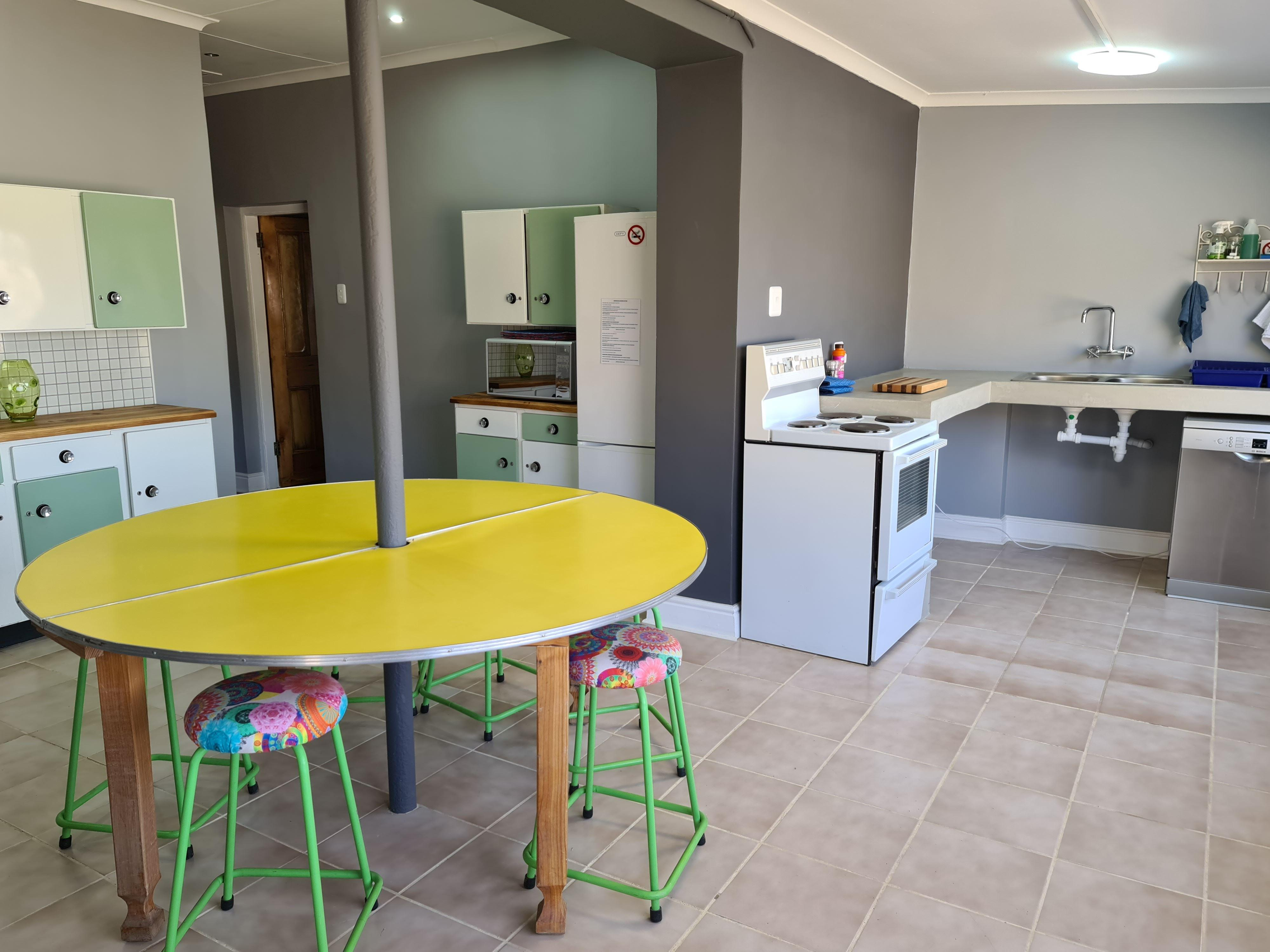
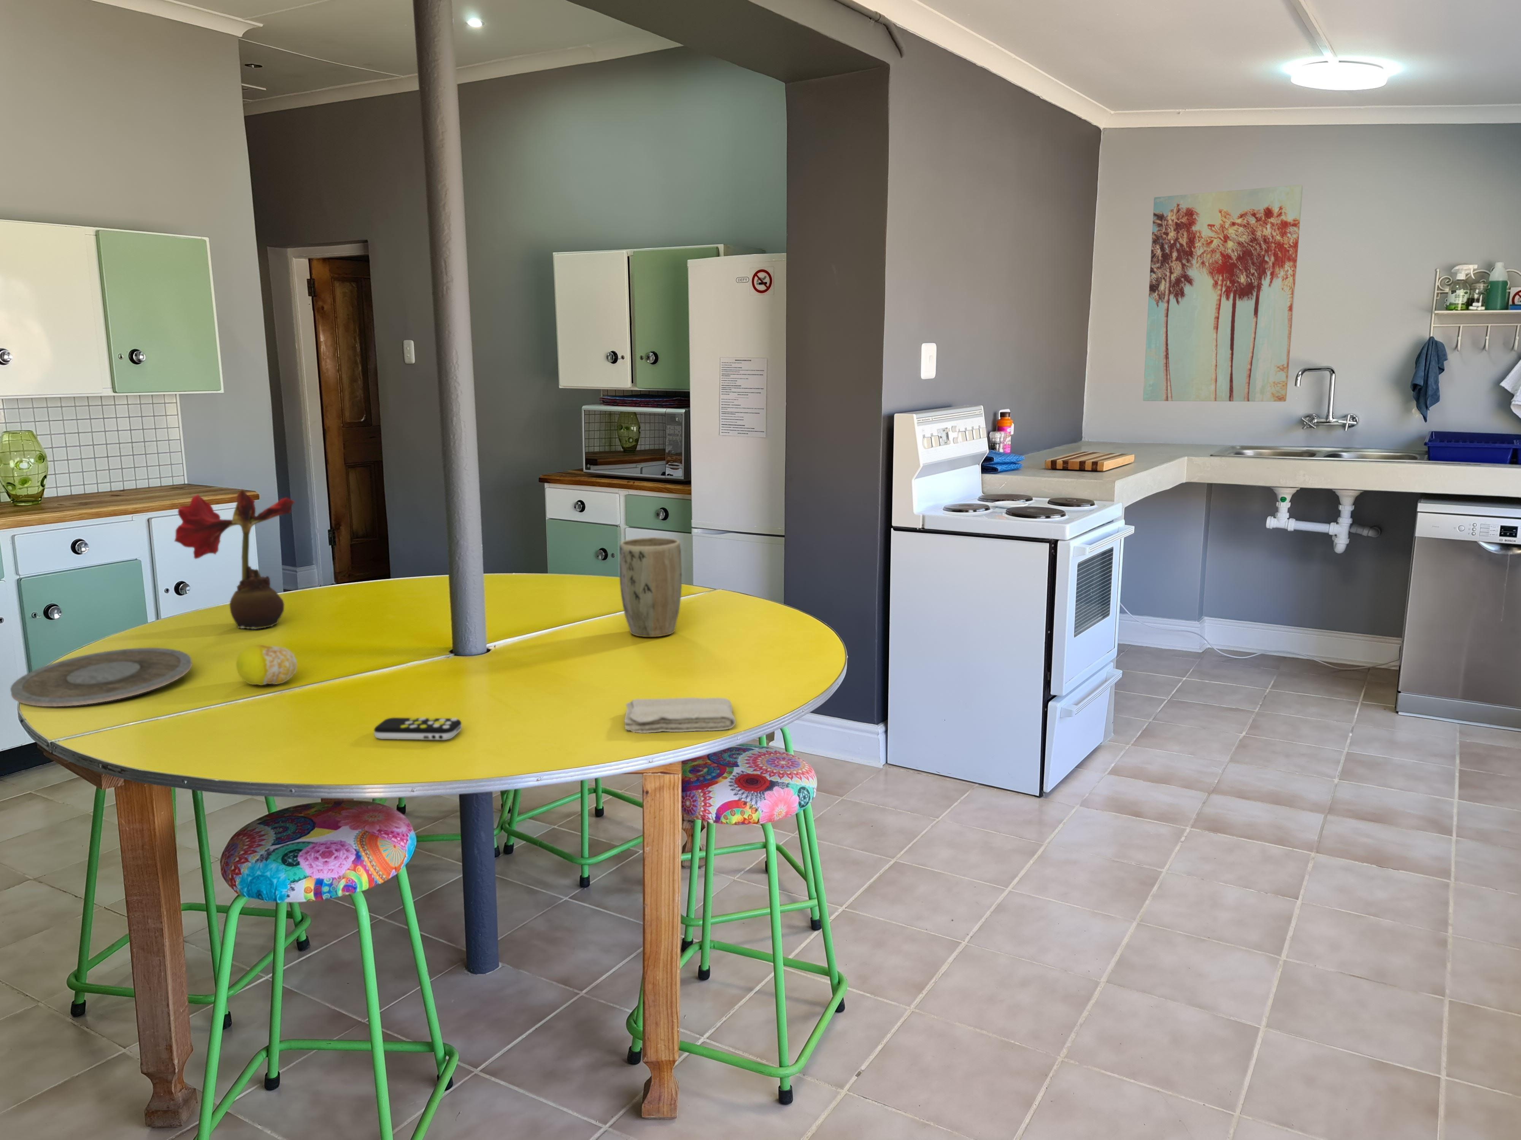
+ remote control (418, 728)
+ fruit (267, 663)
+ flower (242, 556)
+ wall art (1219, 298)
+ plant pot (652, 587)
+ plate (104, 674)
+ washcloth (679, 714)
